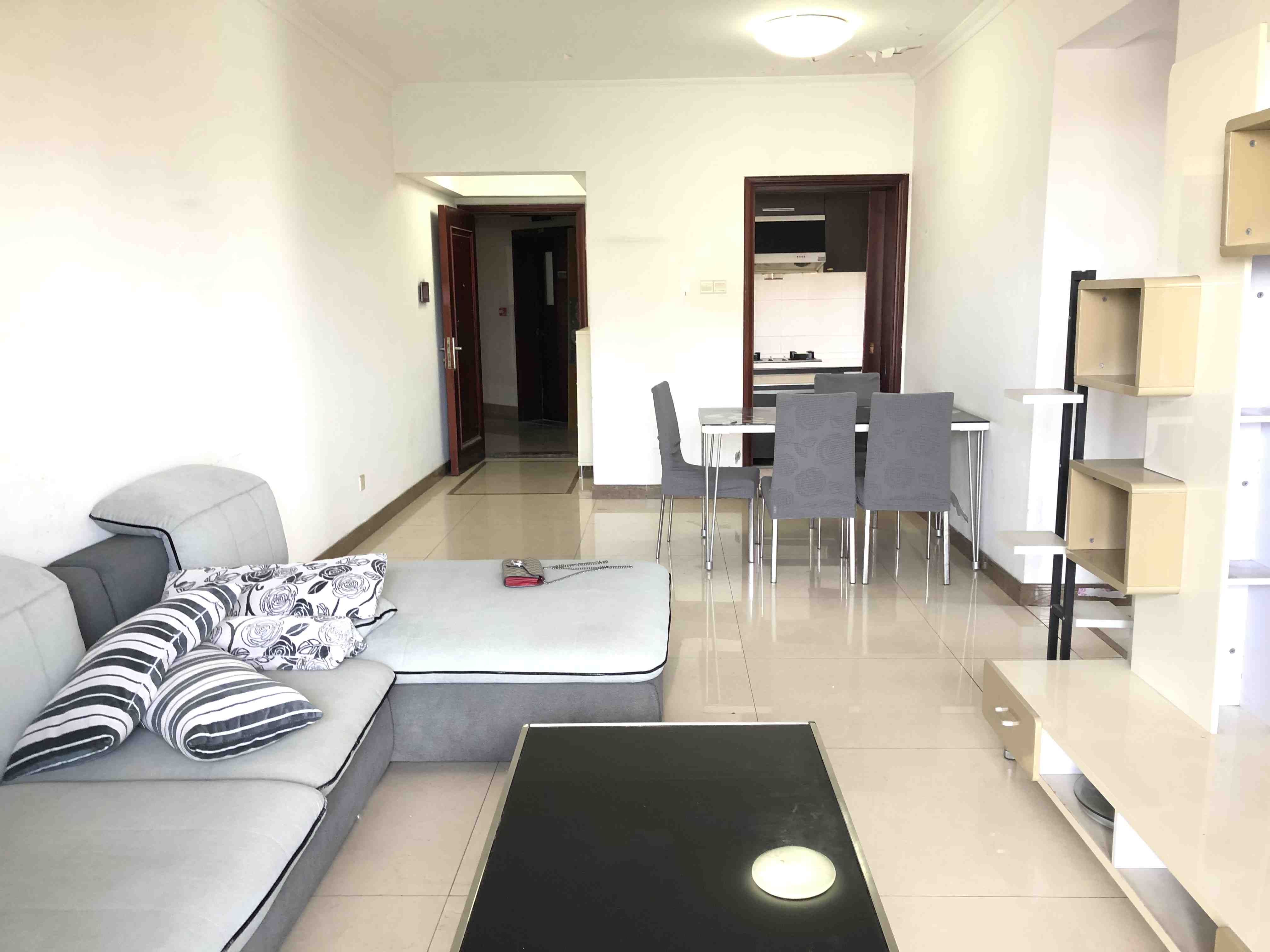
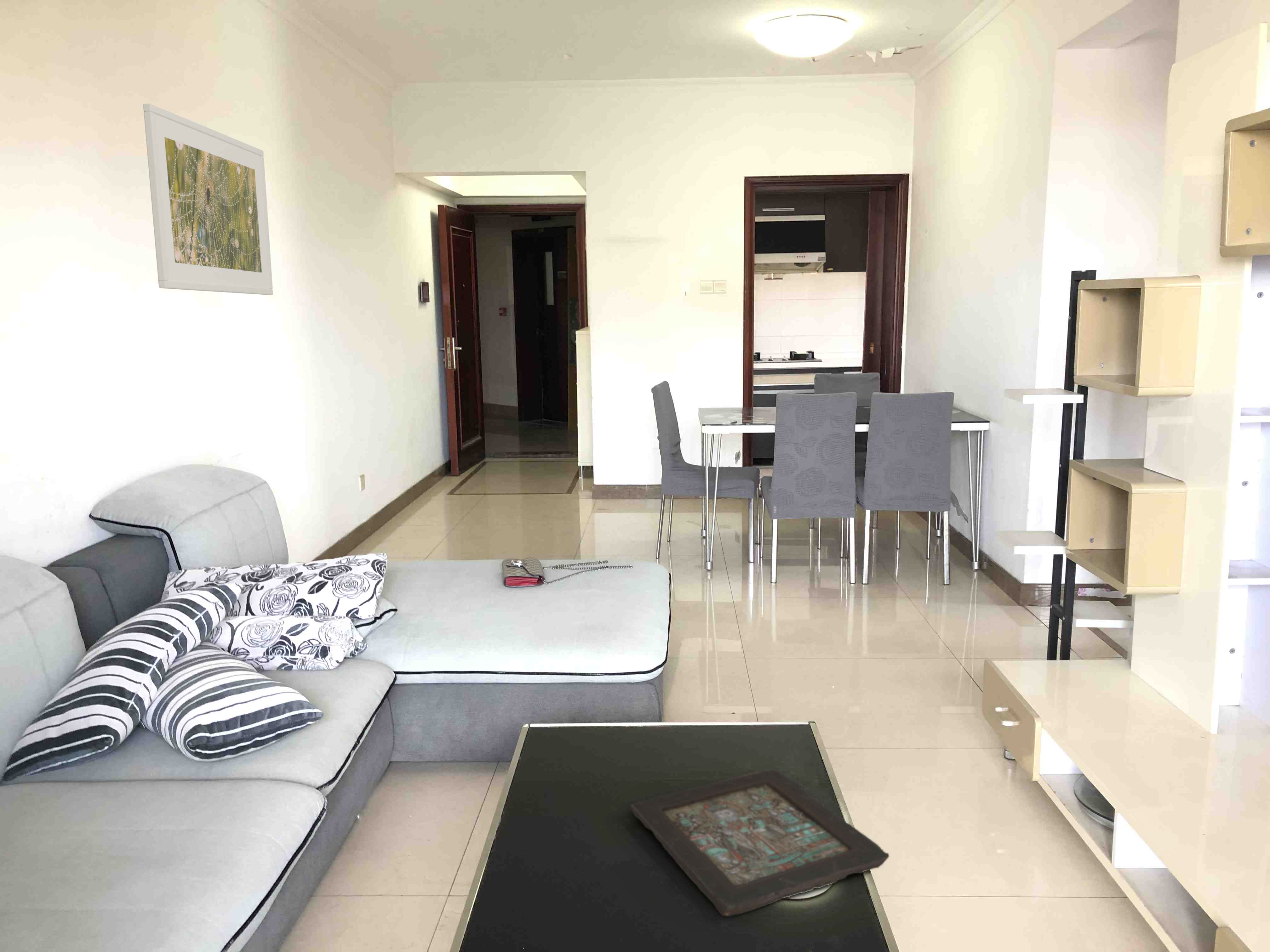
+ decorative tray (753, 834)
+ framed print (217, 212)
